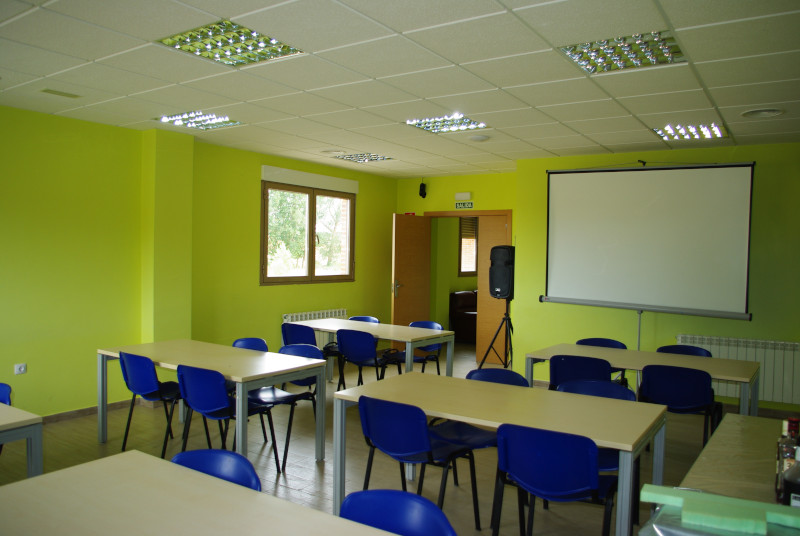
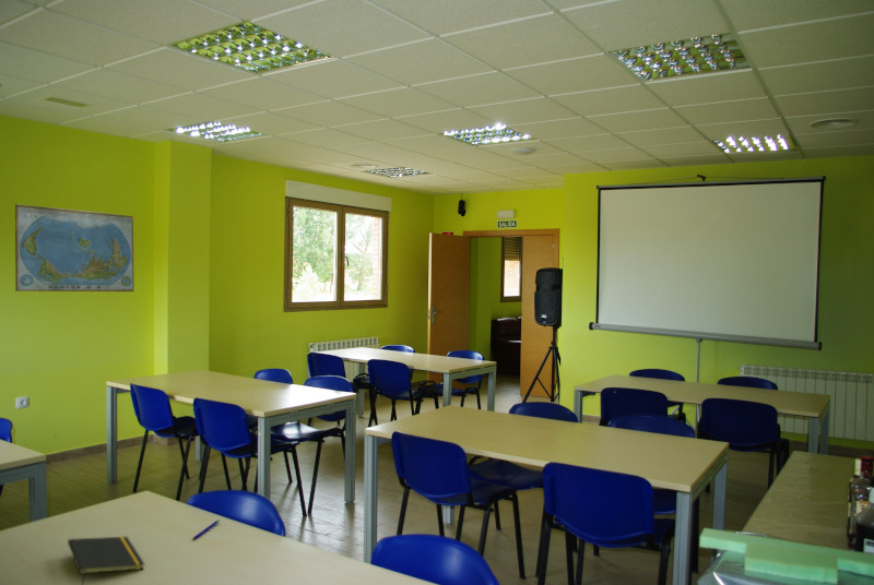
+ notepad (105, 553)
+ world map (79, 251)
+ pen (206, 528)
